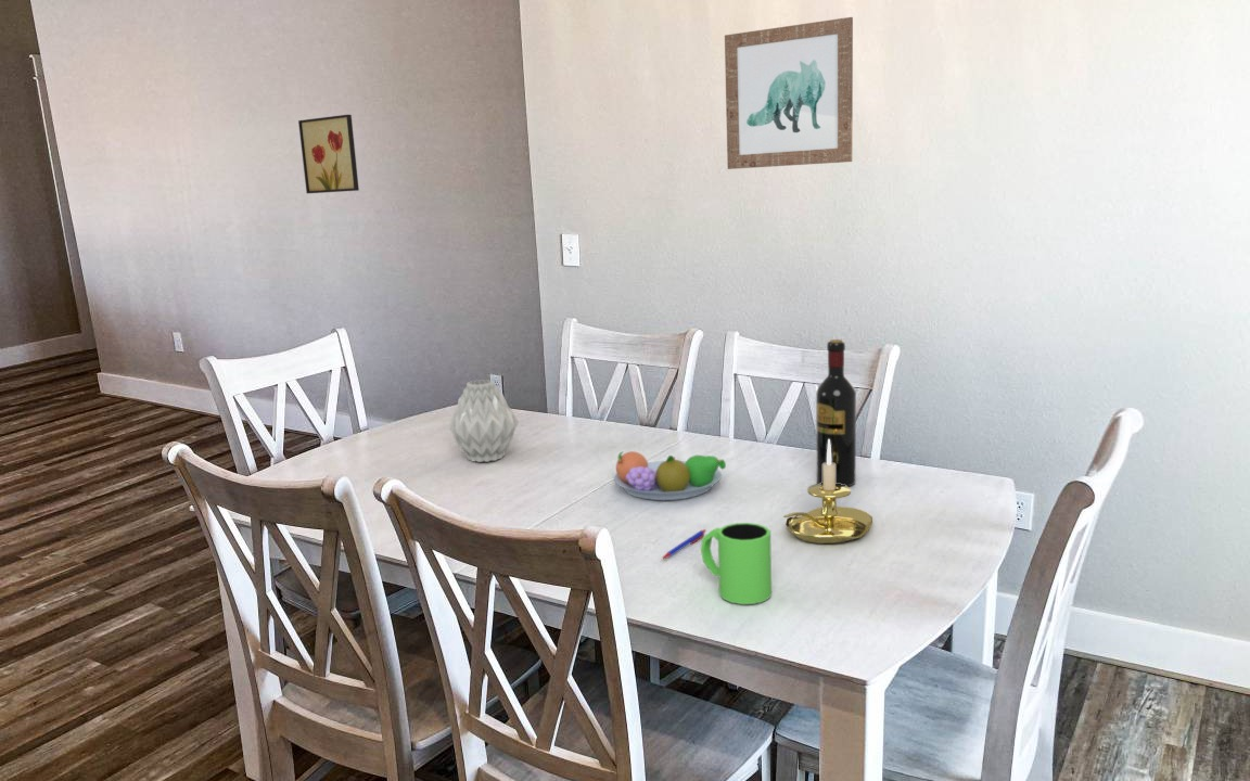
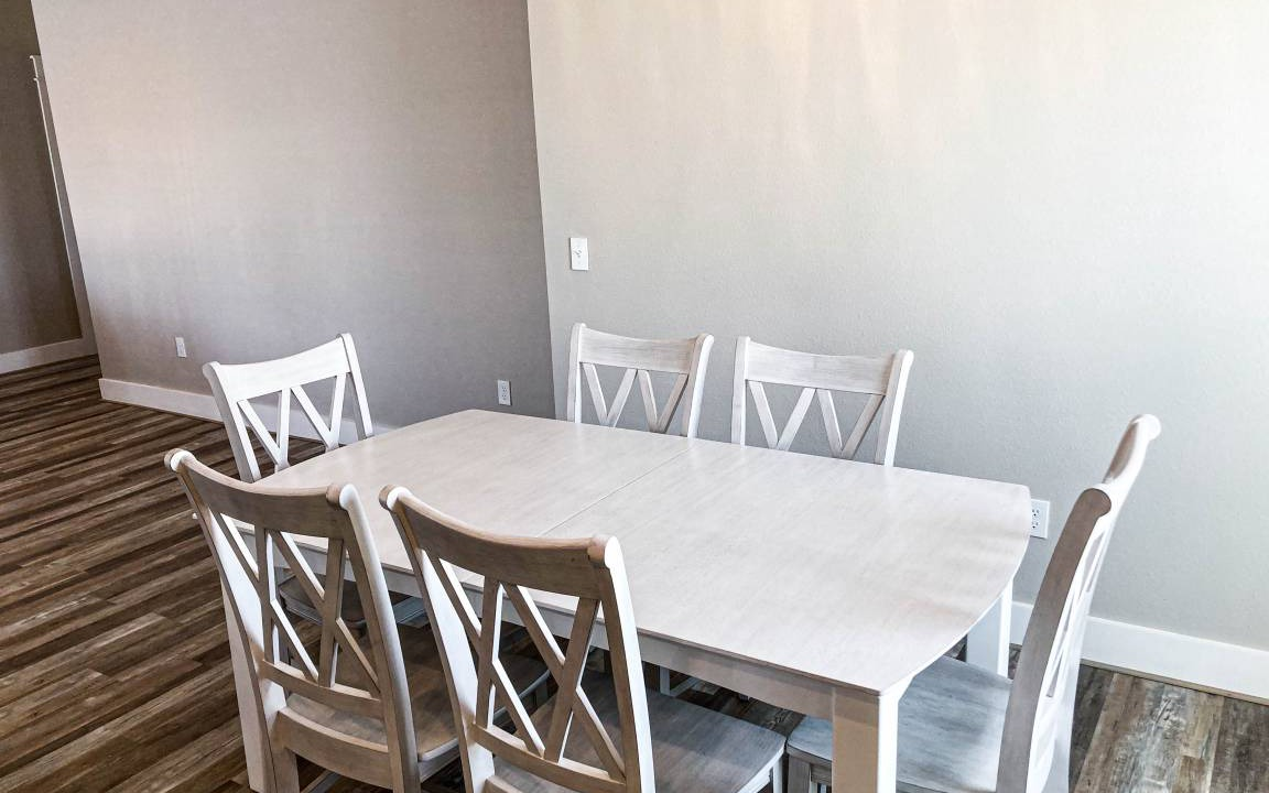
- vase (483, 420)
- fruit bowl (669, 466)
- wine bottle (836, 411)
- wall art (329, 155)
- mug (734, 560)
- wall art (787, 97)
- pen (684, 543)
- candle holder (824, 487)
